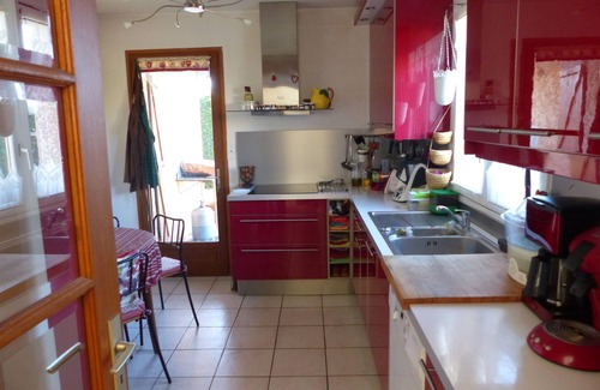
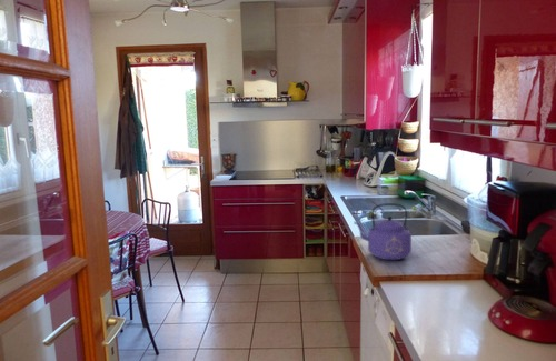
+ kettle (381, 229)
